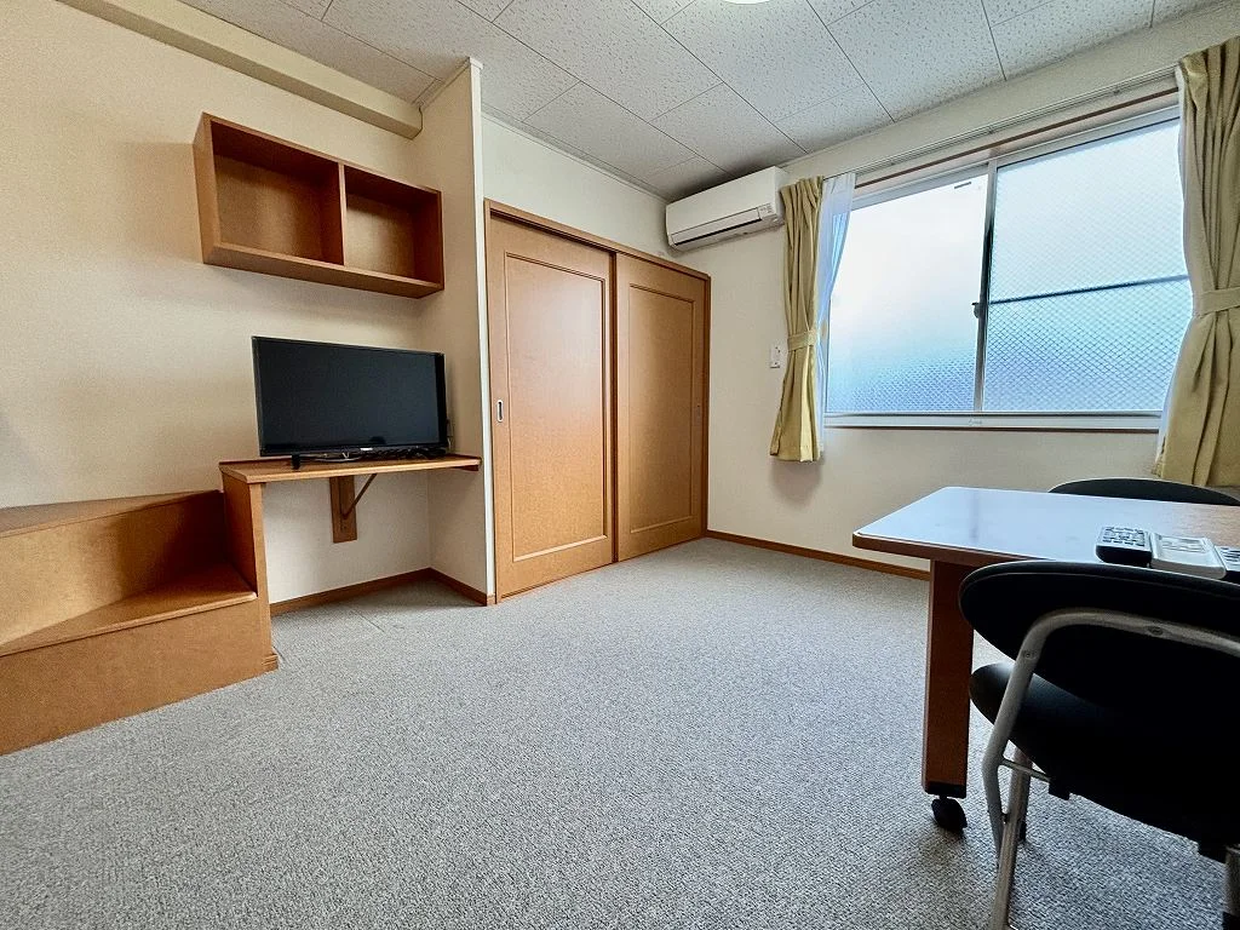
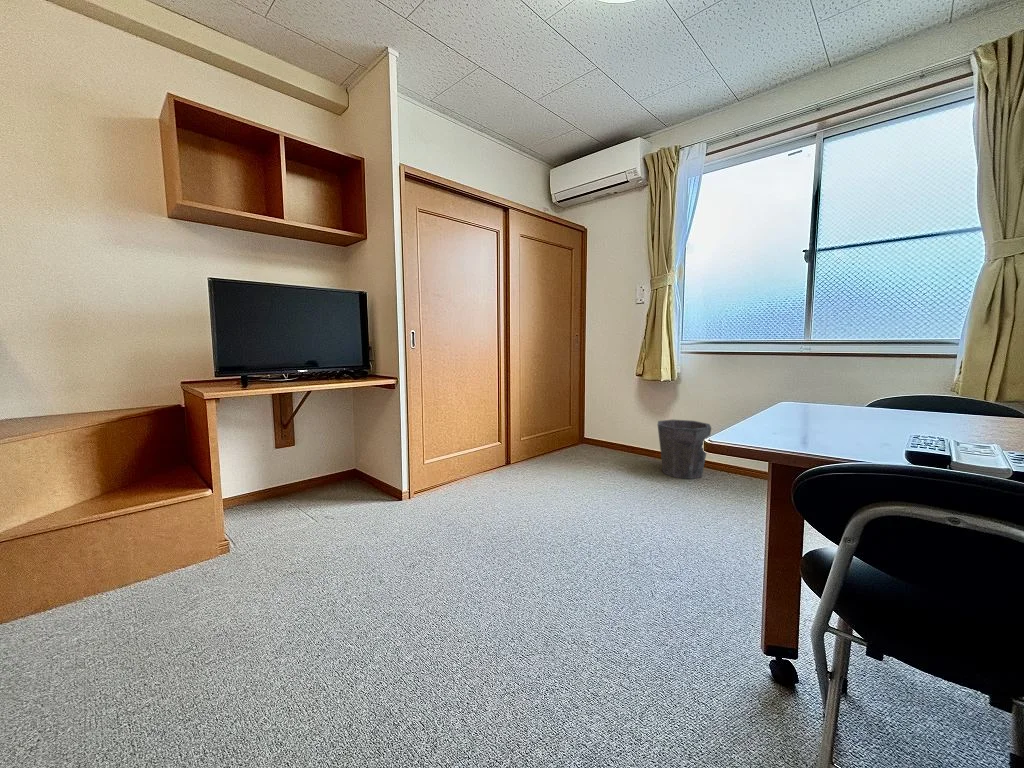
+ waste bin (682, 448)
